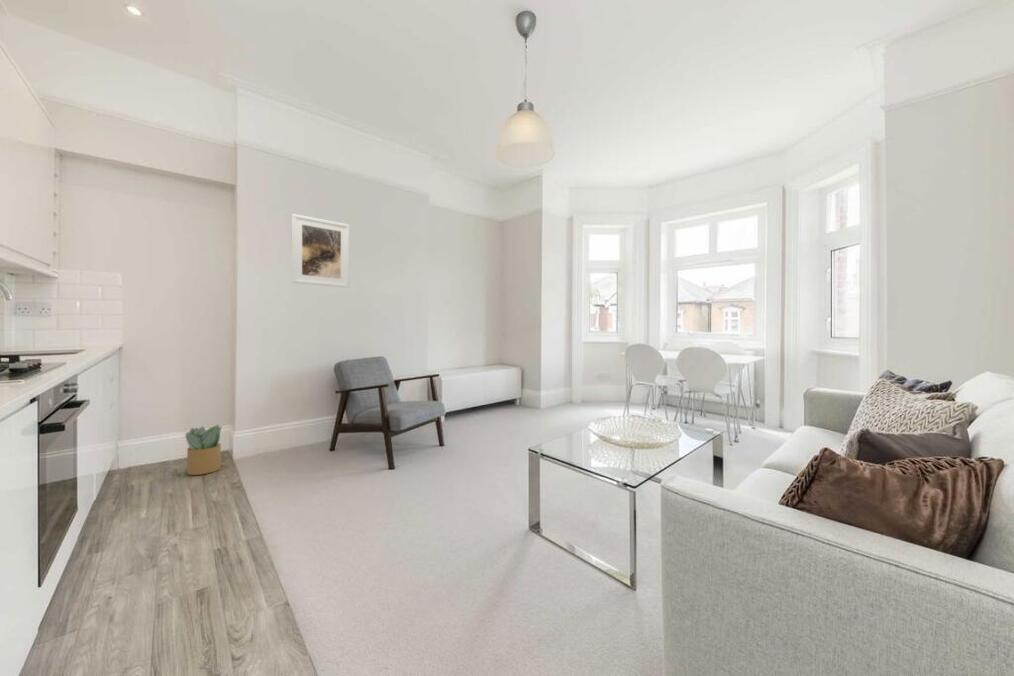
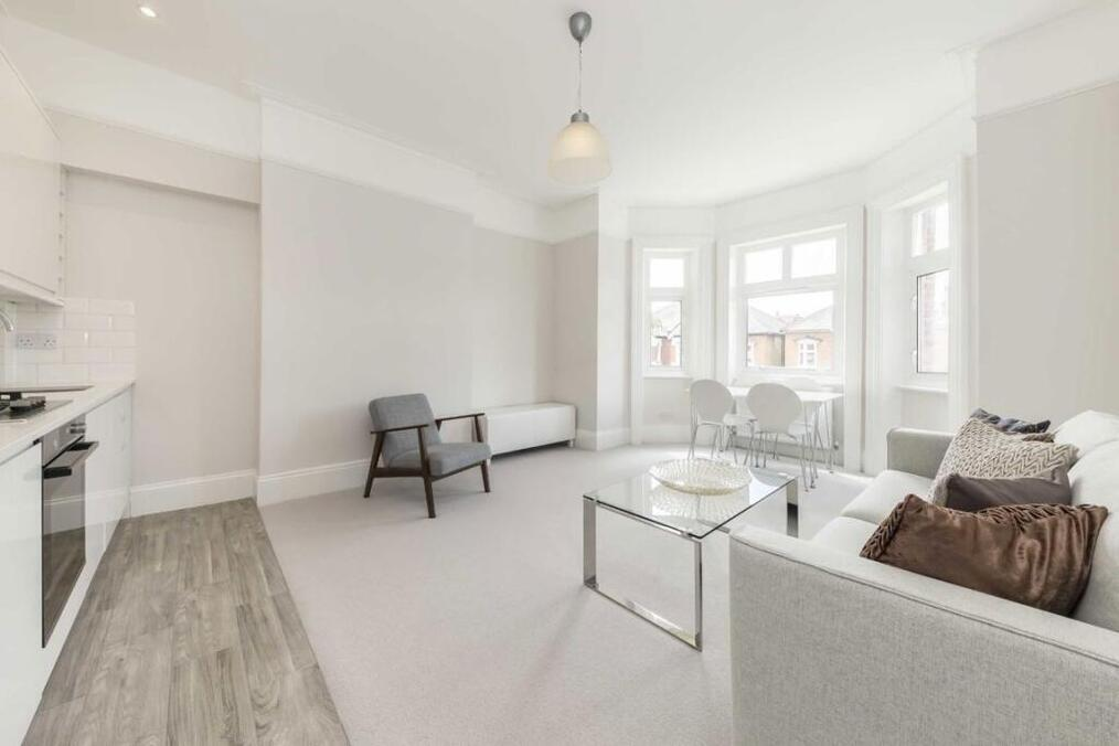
- potted plant (201, 449)
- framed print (321, 252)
